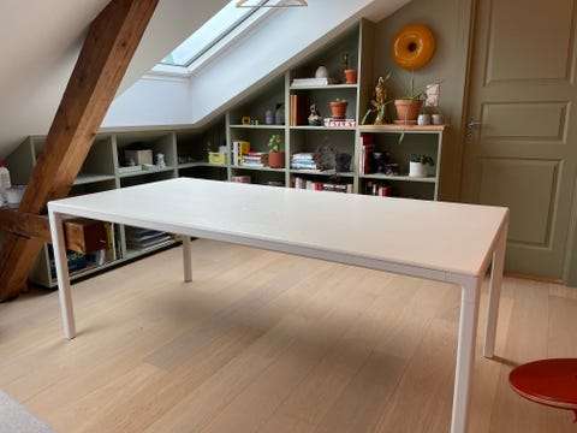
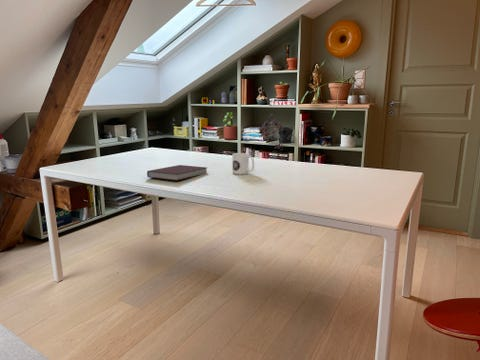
+ notebook (178, 172)
+ mug (243, 163)
